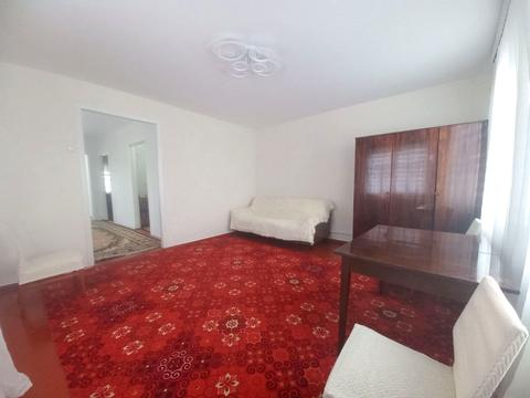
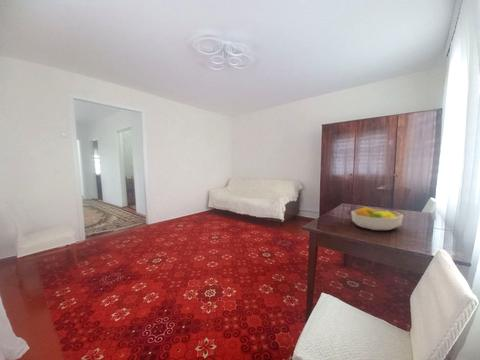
+ fruit bowl (376, 216)
